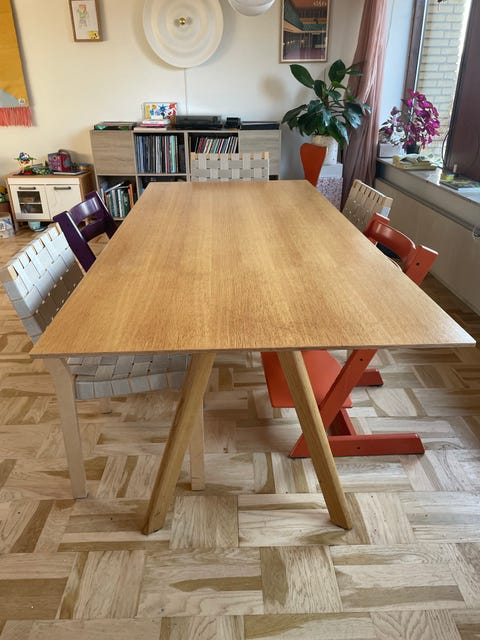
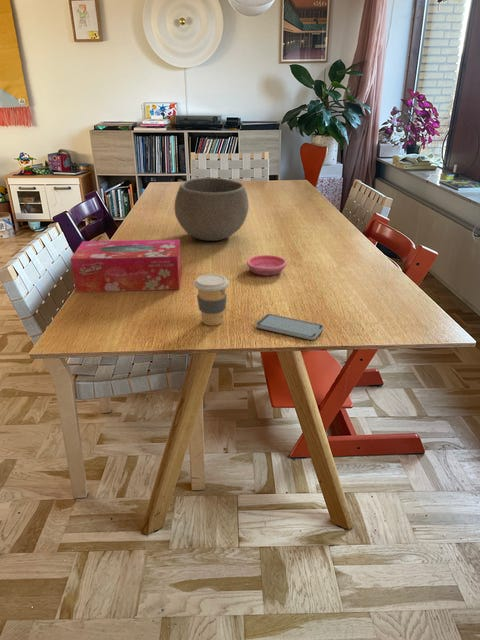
+ tissue box (129, 264)
+ smartphone (289, 326)
+ saucer (266, 265)
+ coffee cup (211, 300)
+ bowl (211, 210)
